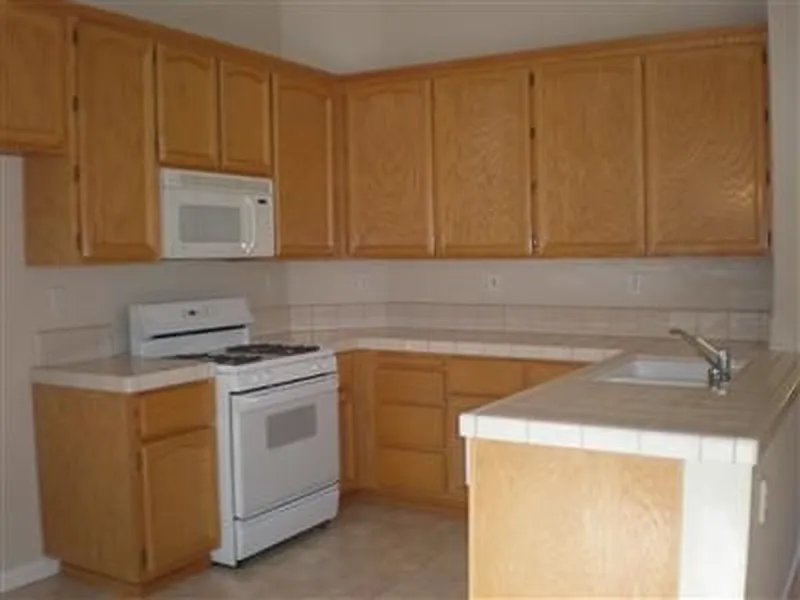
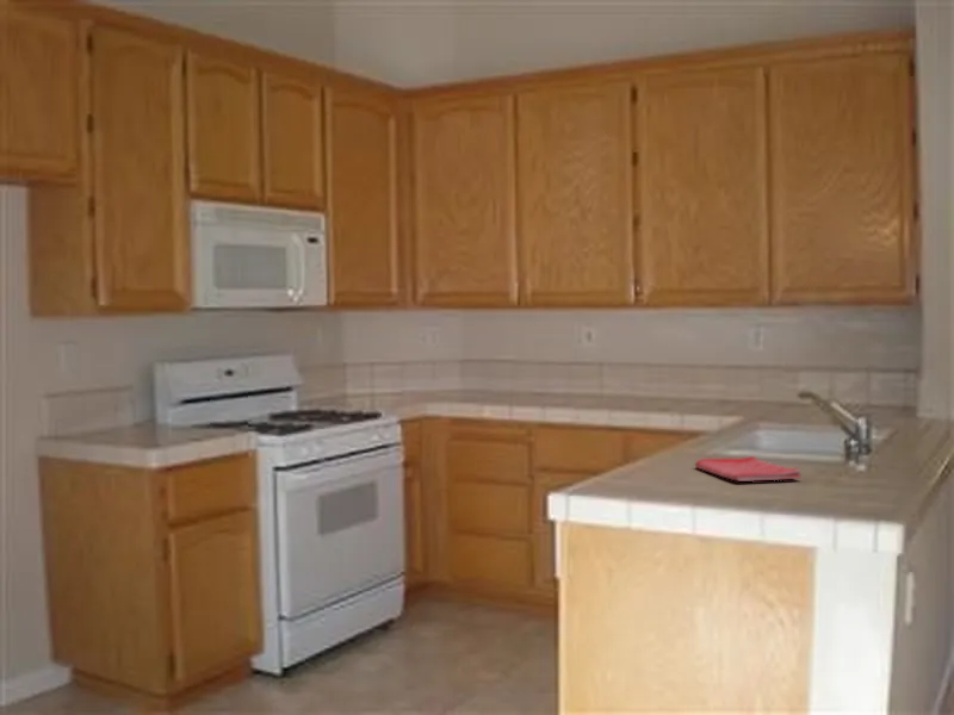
+ dish towel (745, 468)
